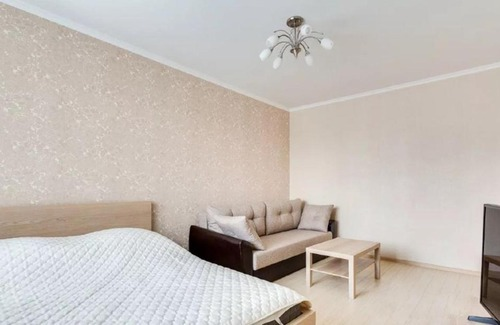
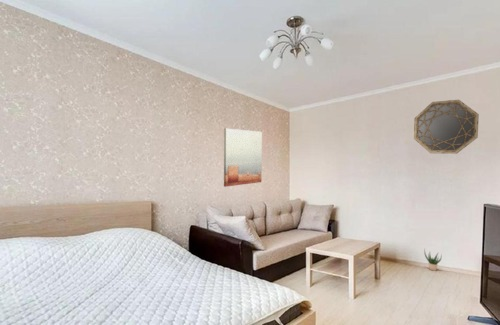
+ home mirror (444, 127)
+ wall art (244, 157)
+ potted plant (432, 259)
